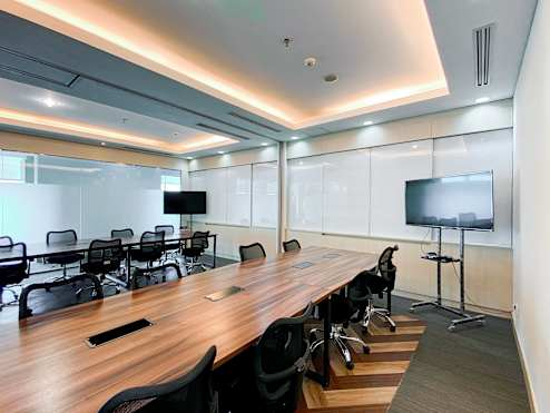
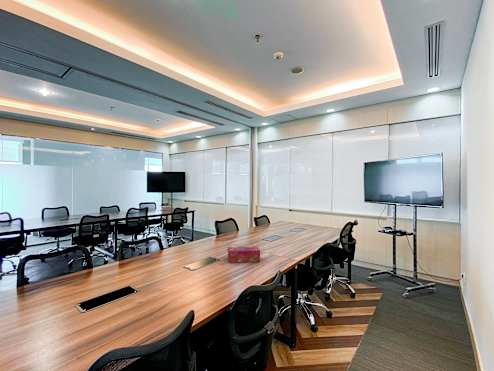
+ tissue box (243, 253)
